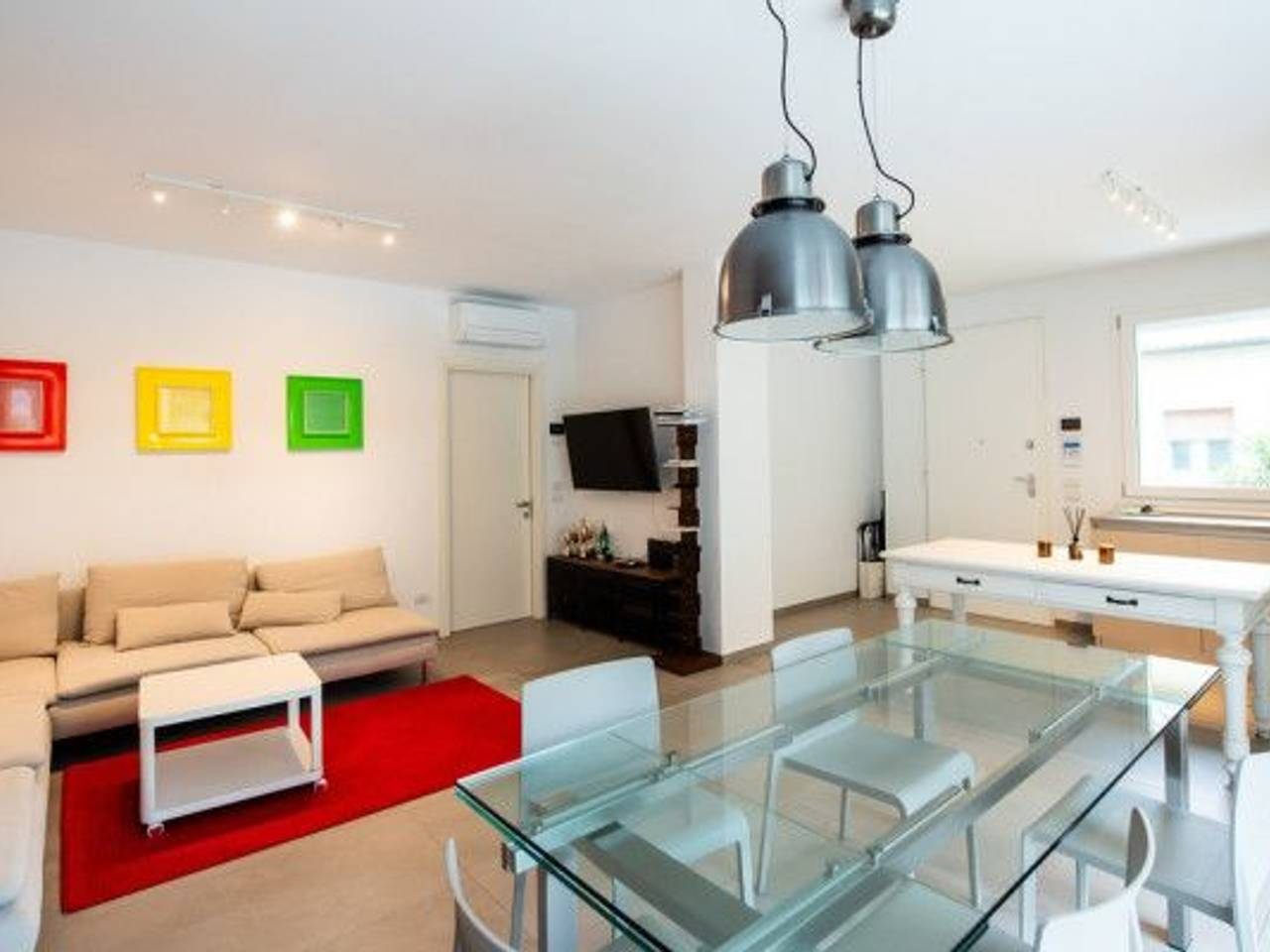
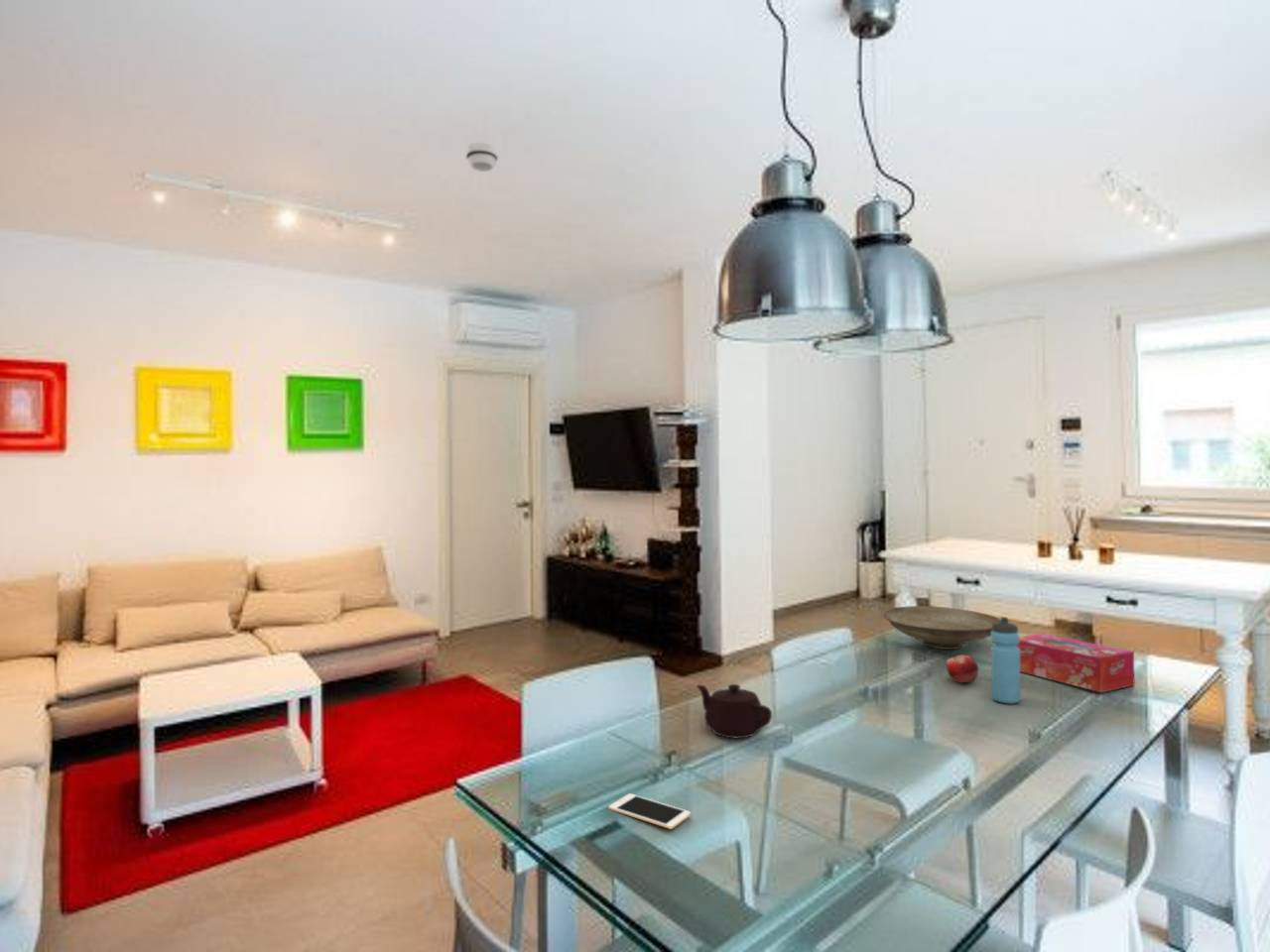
+ water bottle (1005, 658)
+ tissue box (1070, 660)
+ cell phone (649, 810)
+ teapot (732, 707)
+ smoke detector (481, 157)
+ fruit (961, 667)
+ decorative bowl (942, 630)
